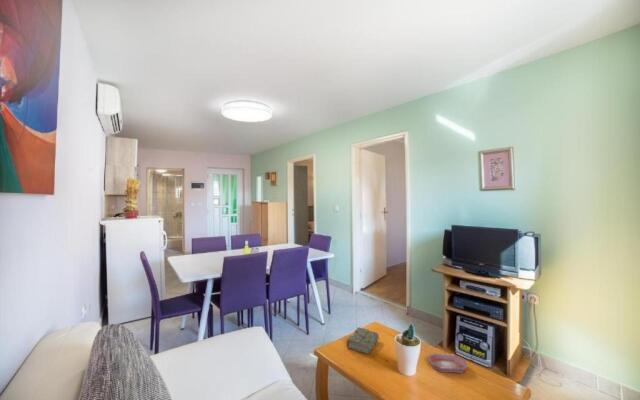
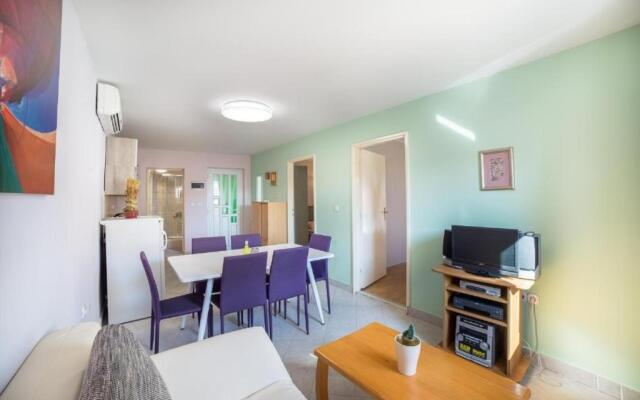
- bowl (447, 363)
- diary (364, 339)
